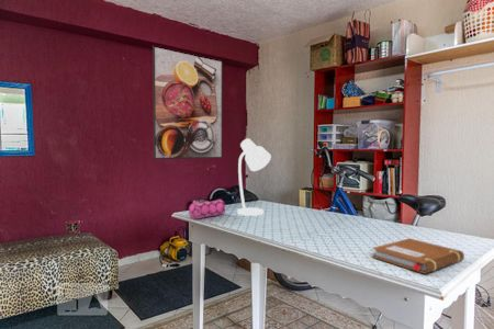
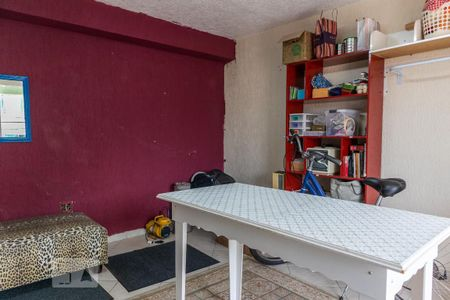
- pencil case (207, 207)
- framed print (190, 106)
- notebook (416, 254)
- desk lamp (252, 170)
